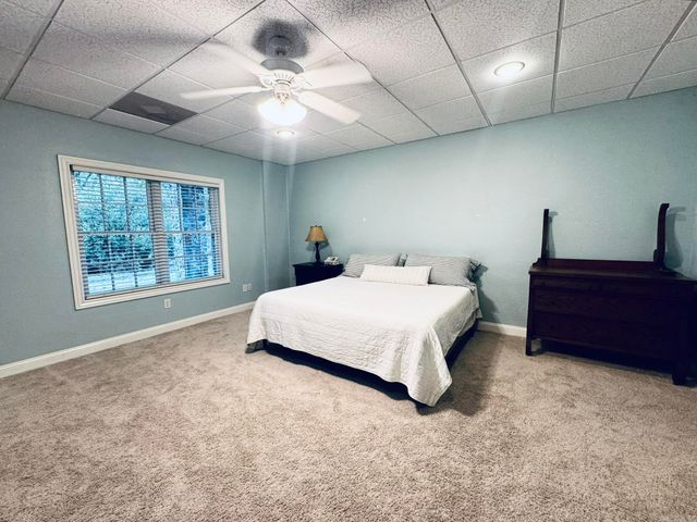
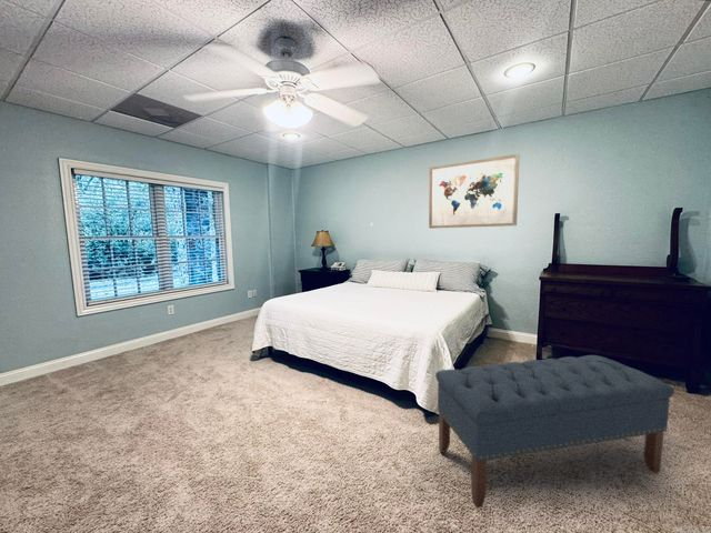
+ wall art (470, 194)
+ bench (544, 416)
